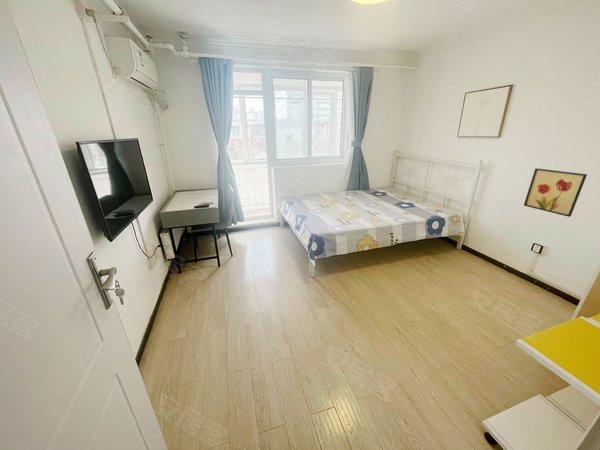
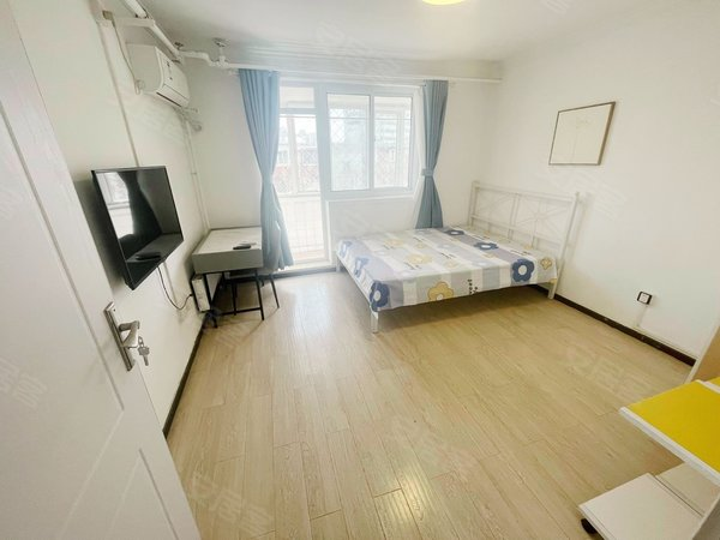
- wall art (552, 191)
